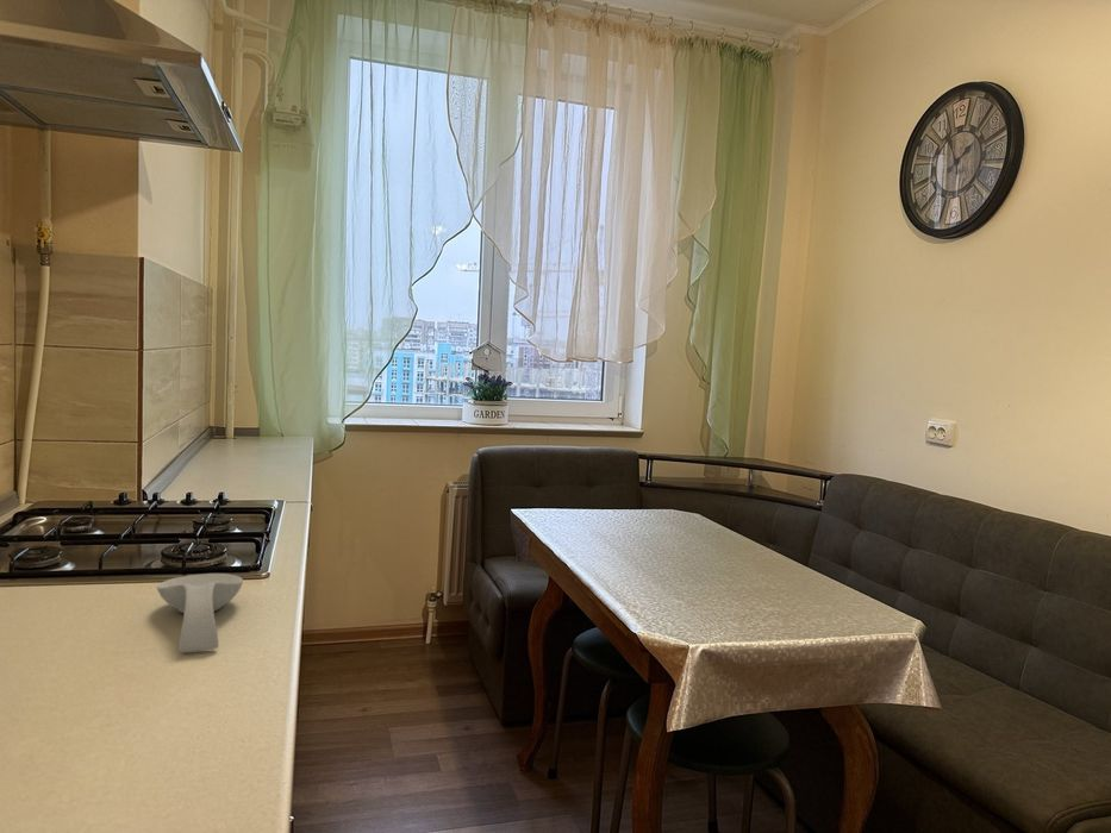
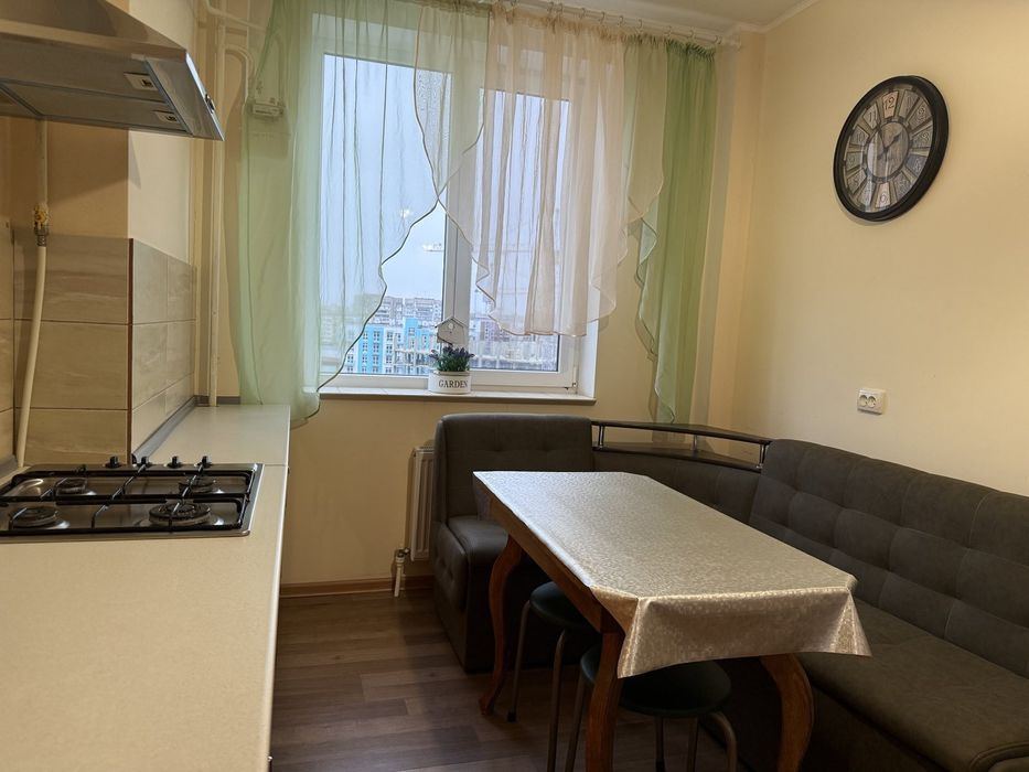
- spoon rest (200, 596)
